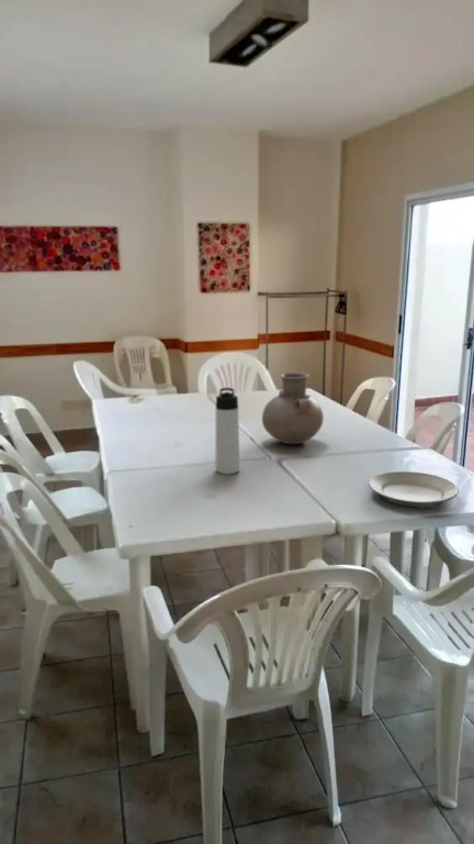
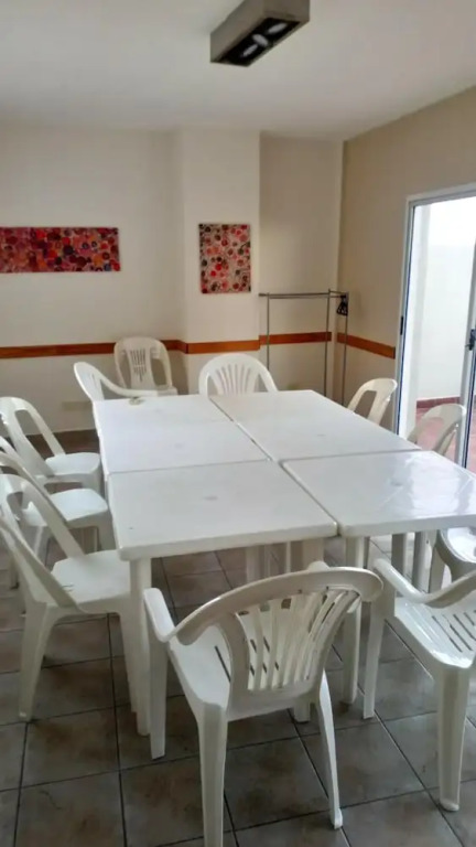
- plate (411, 490)
- vase (293, 409)
- thermos bottle (227, 431)
